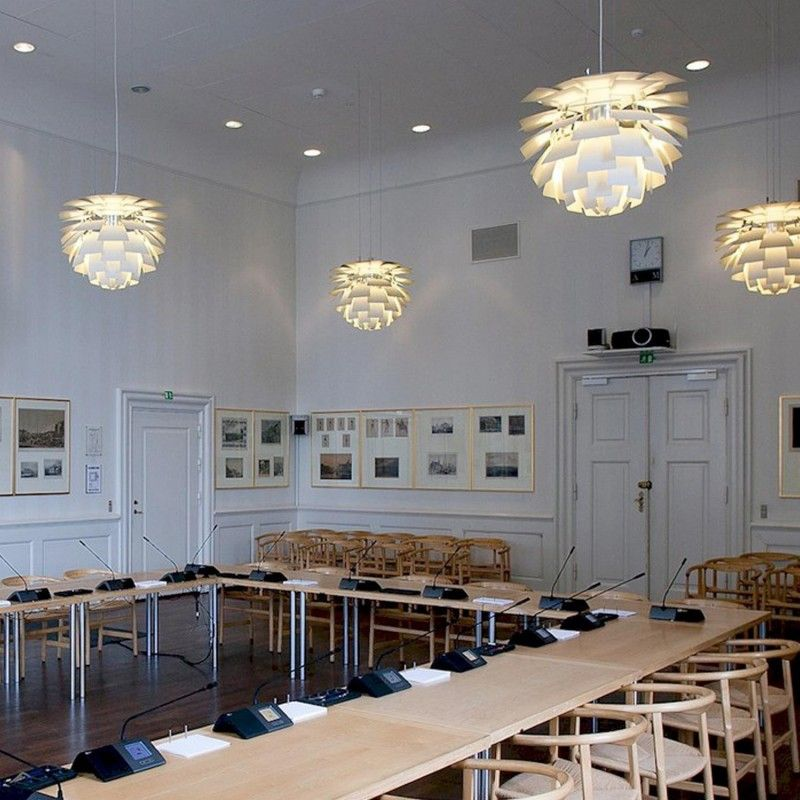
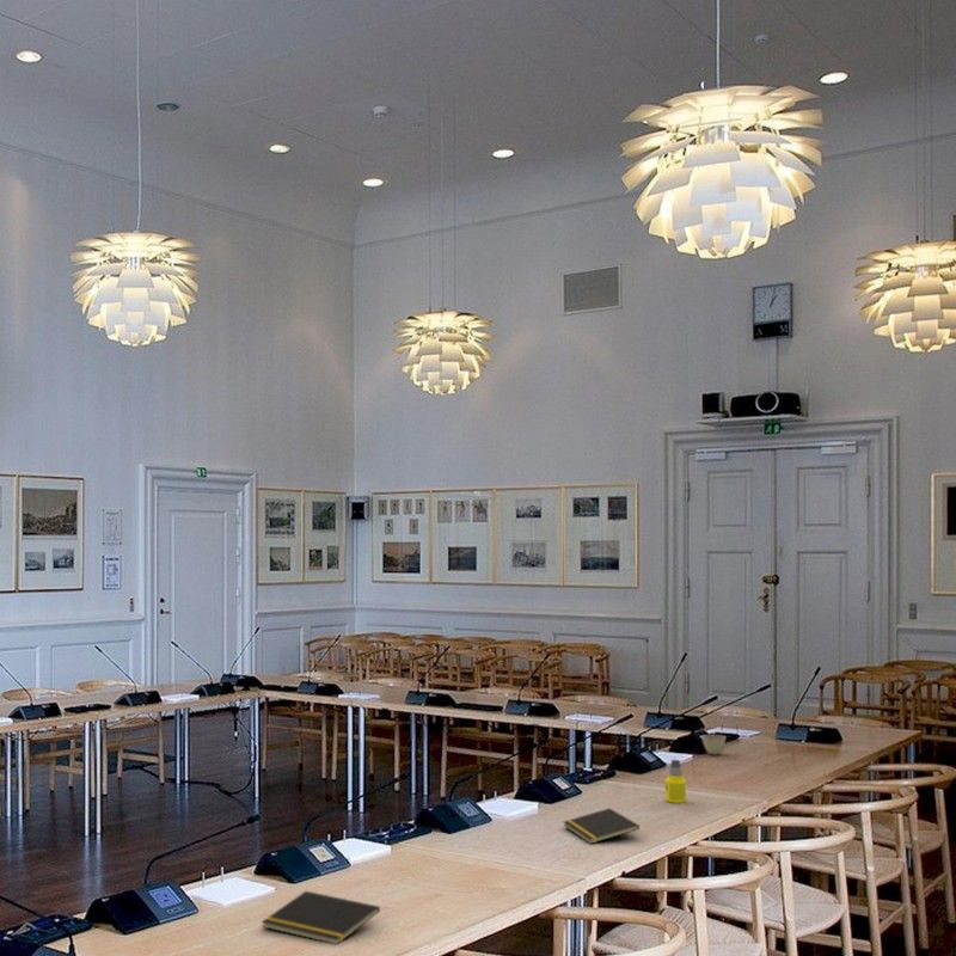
+ notepad (320, 917)
+ flower pot (713, 744)
+ bottle (675, 780)
+ notepad (600, 825)
